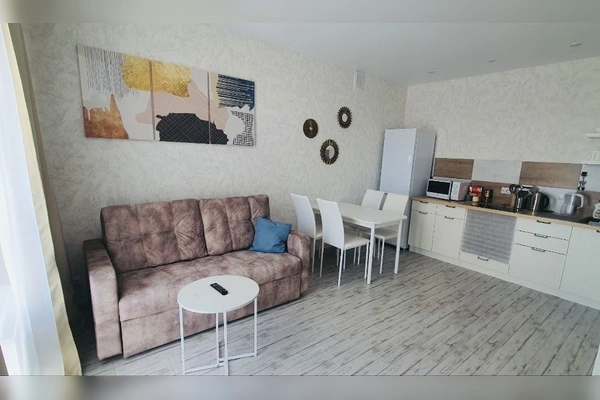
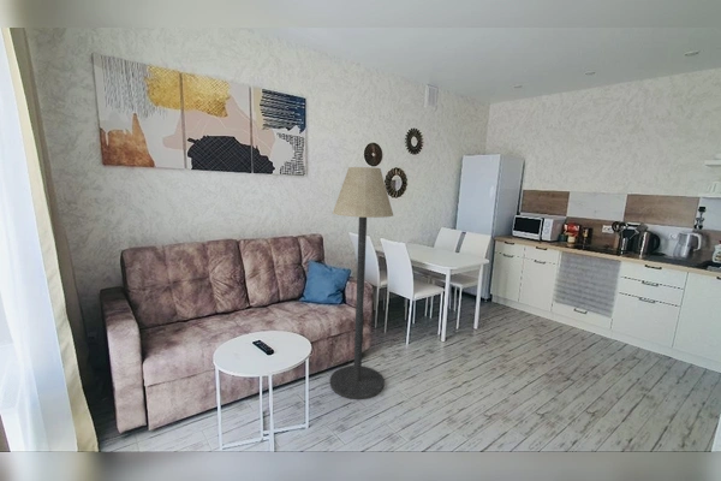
+ floor lamp (360, 280)
